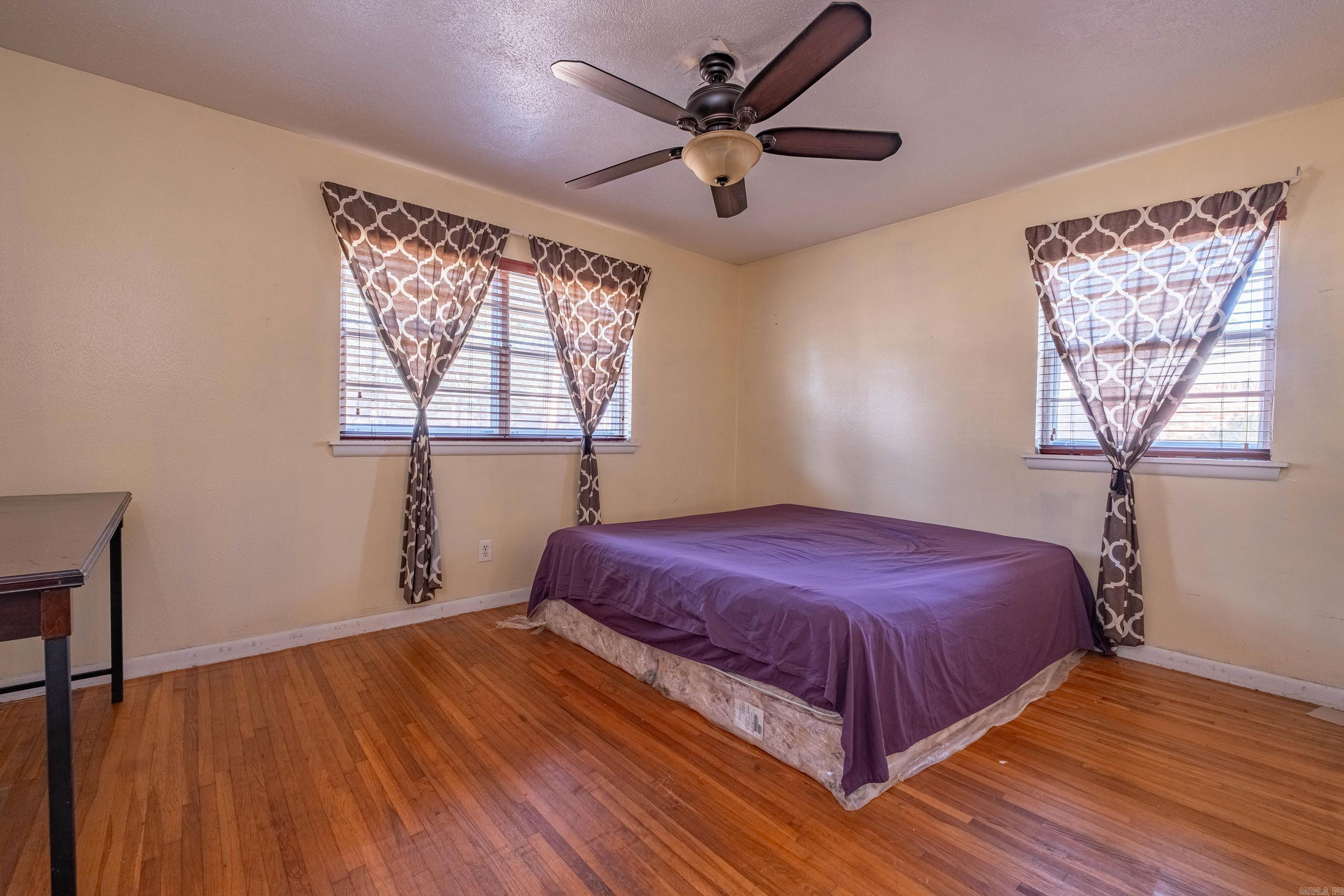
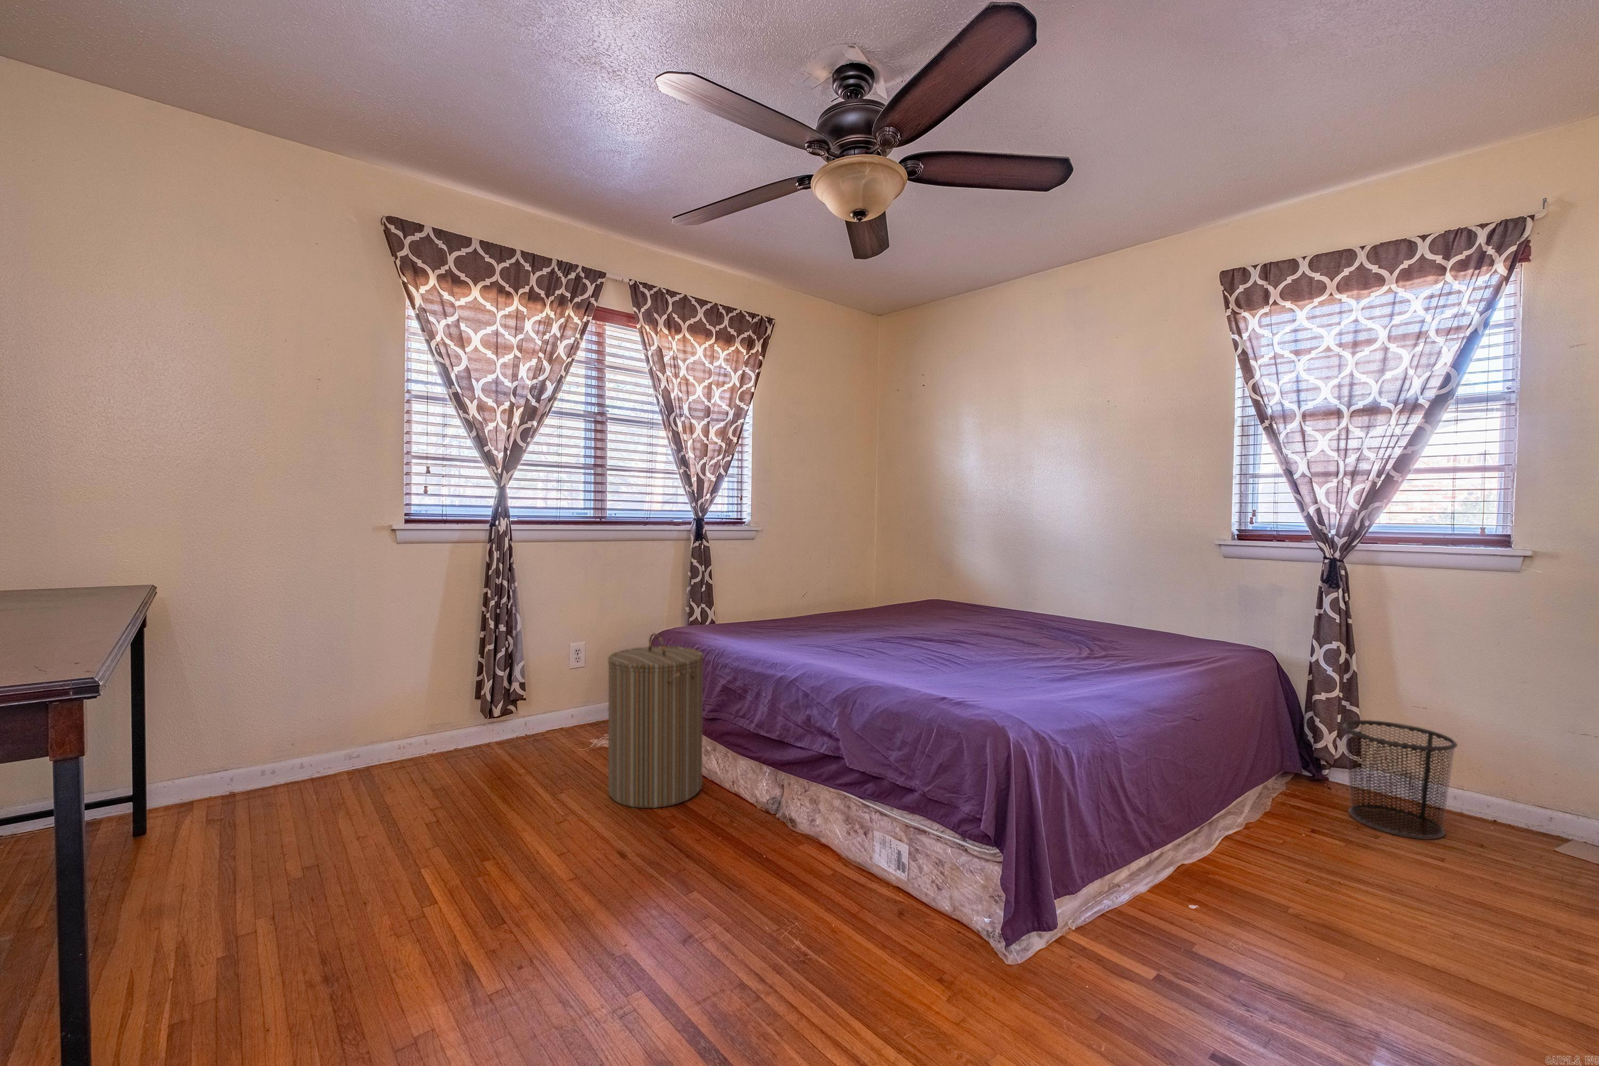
+ laundry hamper (656, 711)
+ waste bin (1396, 778)
